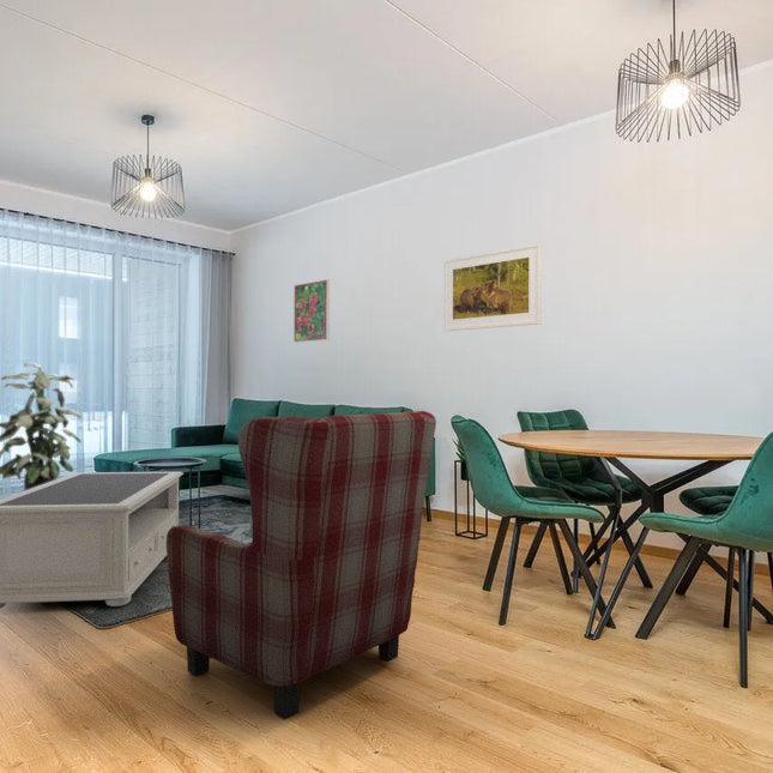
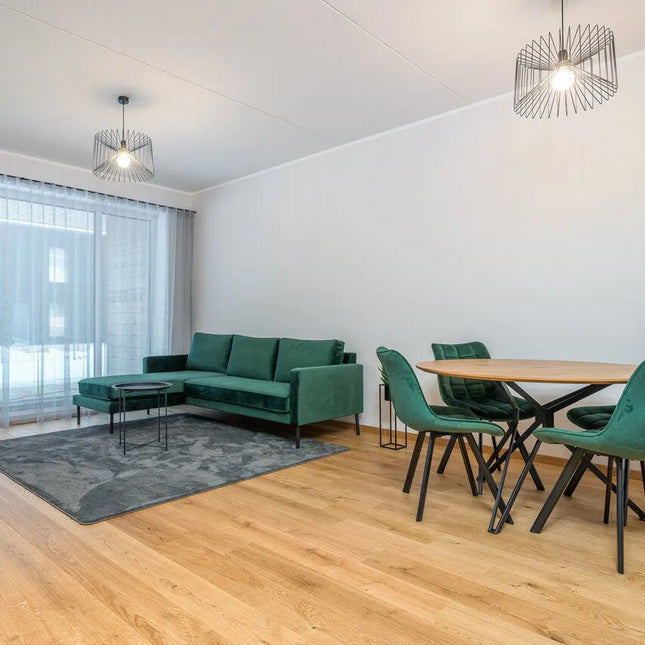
- indoor plant (36, 439)
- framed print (489, 290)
- coffee table (96, 529)
- armchair (306, 538)
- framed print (310, 312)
